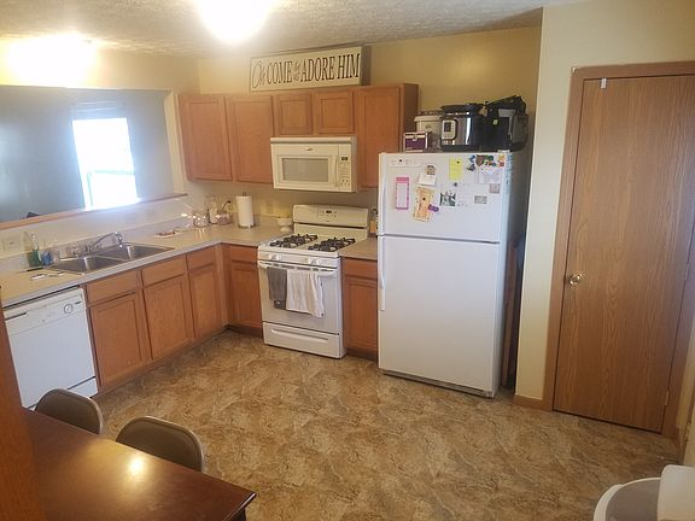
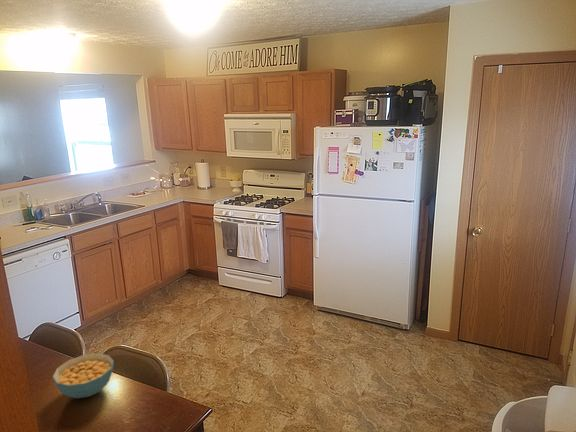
+ cereal bowl (85, 380)
